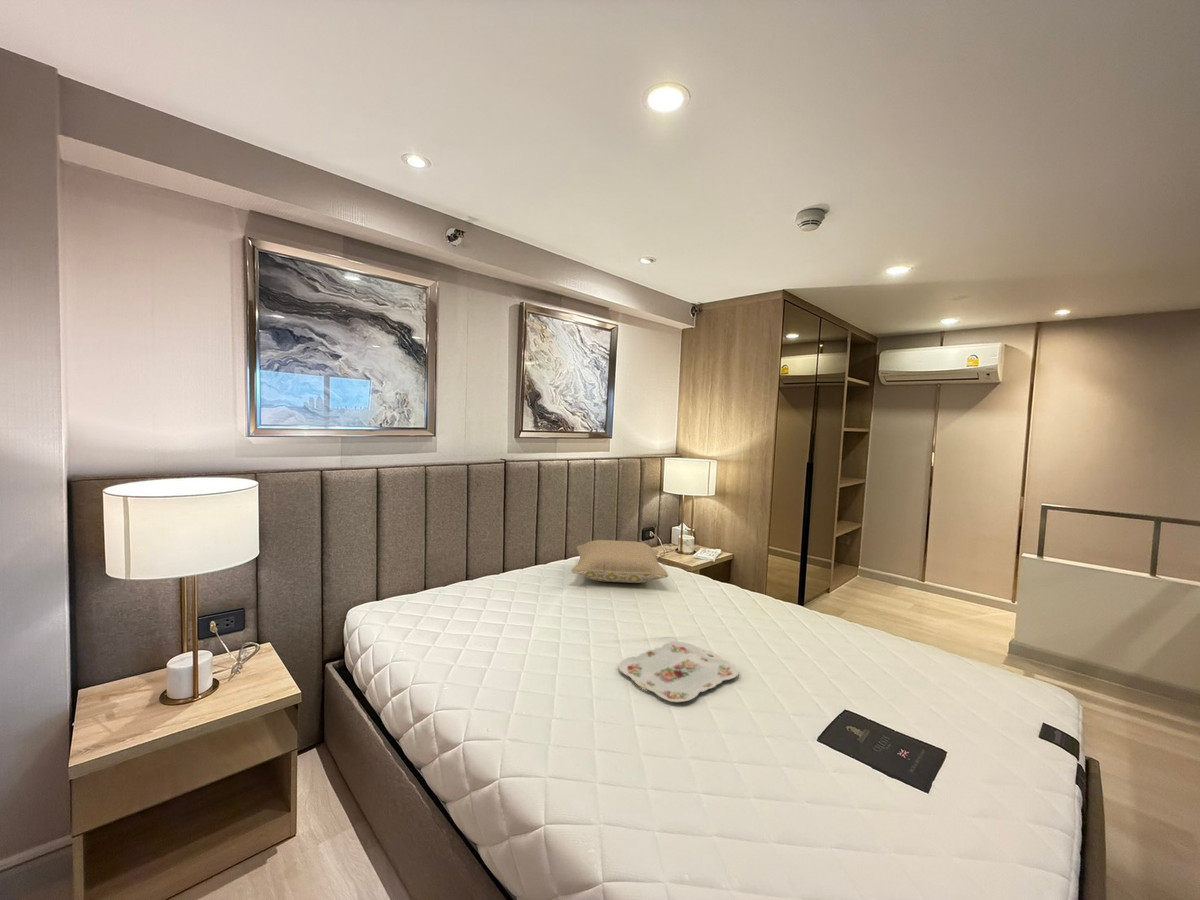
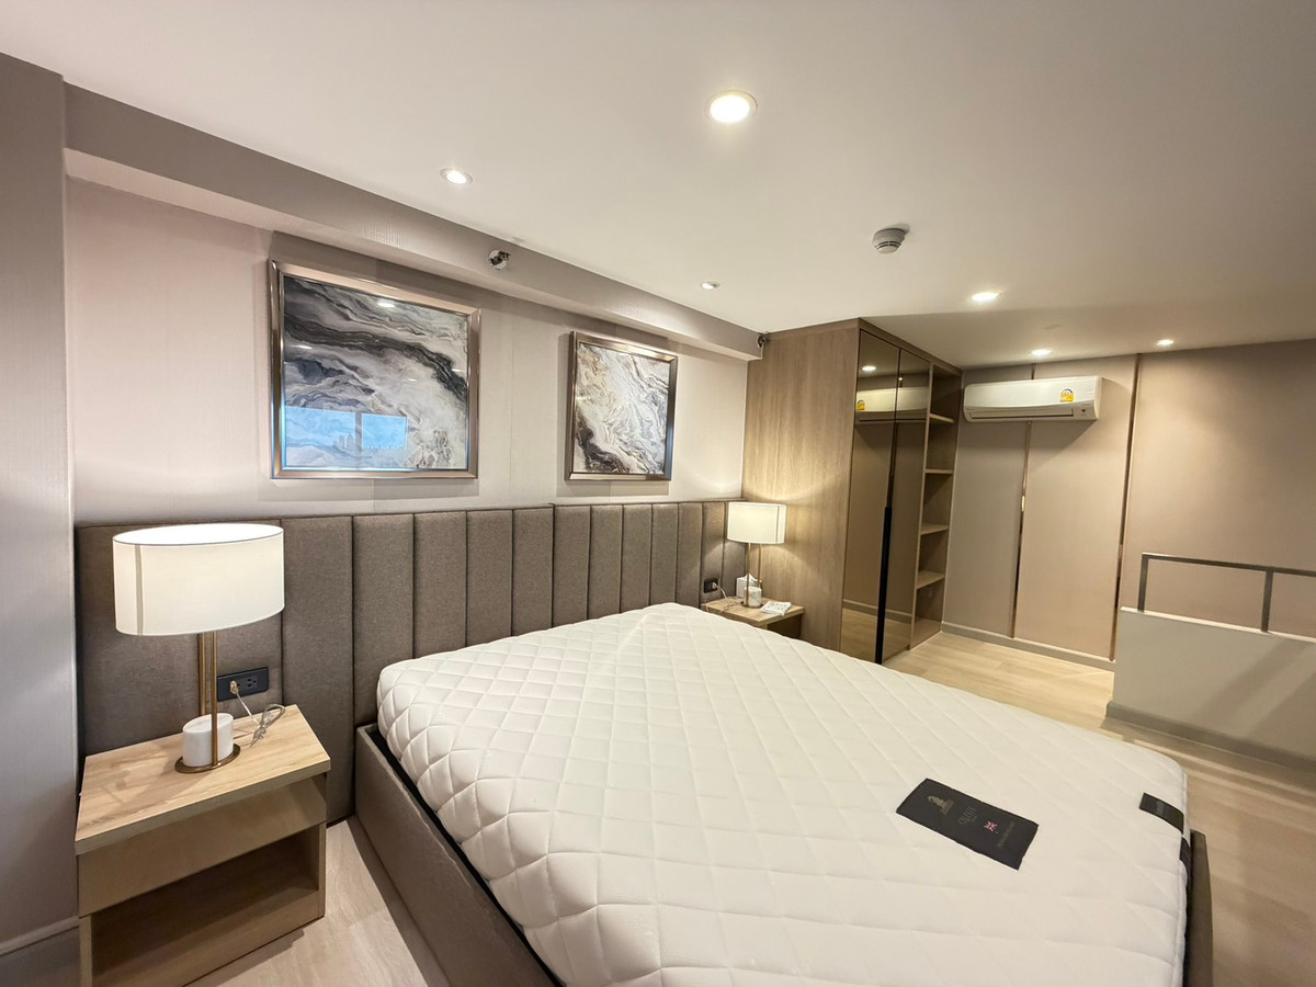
- pillow (618, 560)
- serving tray (678, 669)
